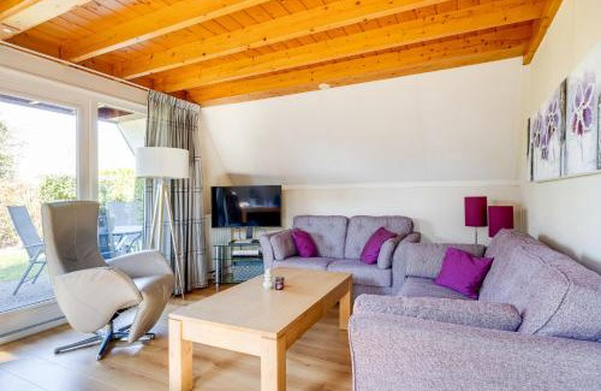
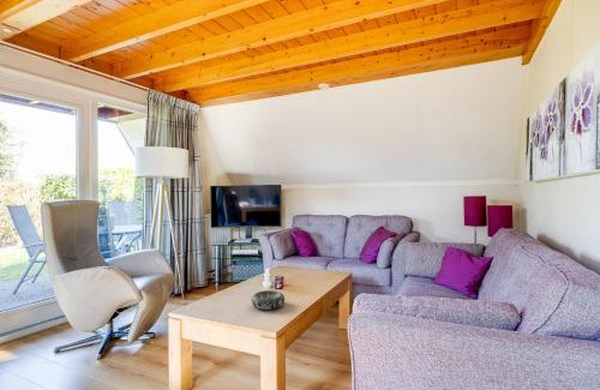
+ decorative bowl (268, 299)
